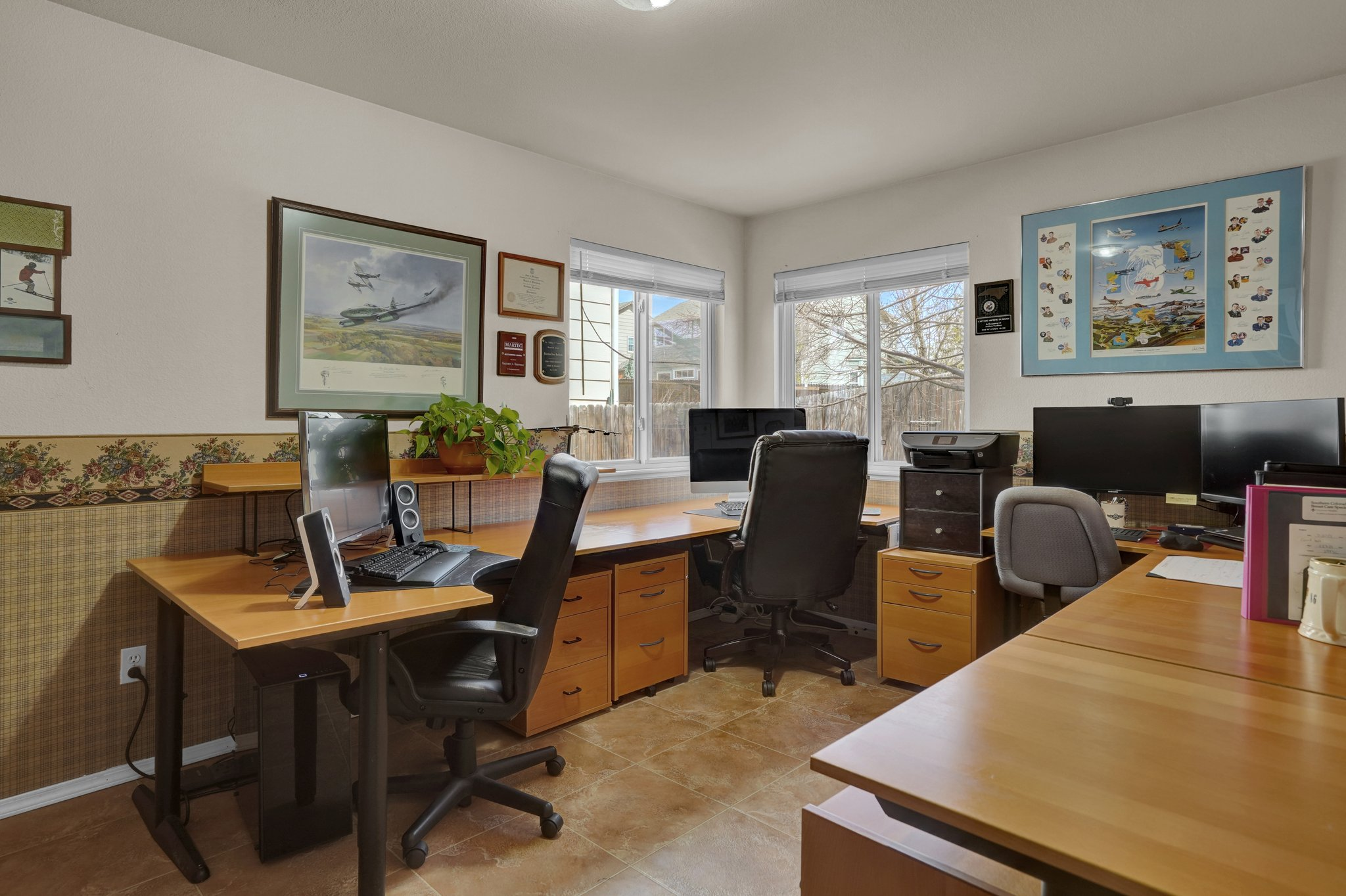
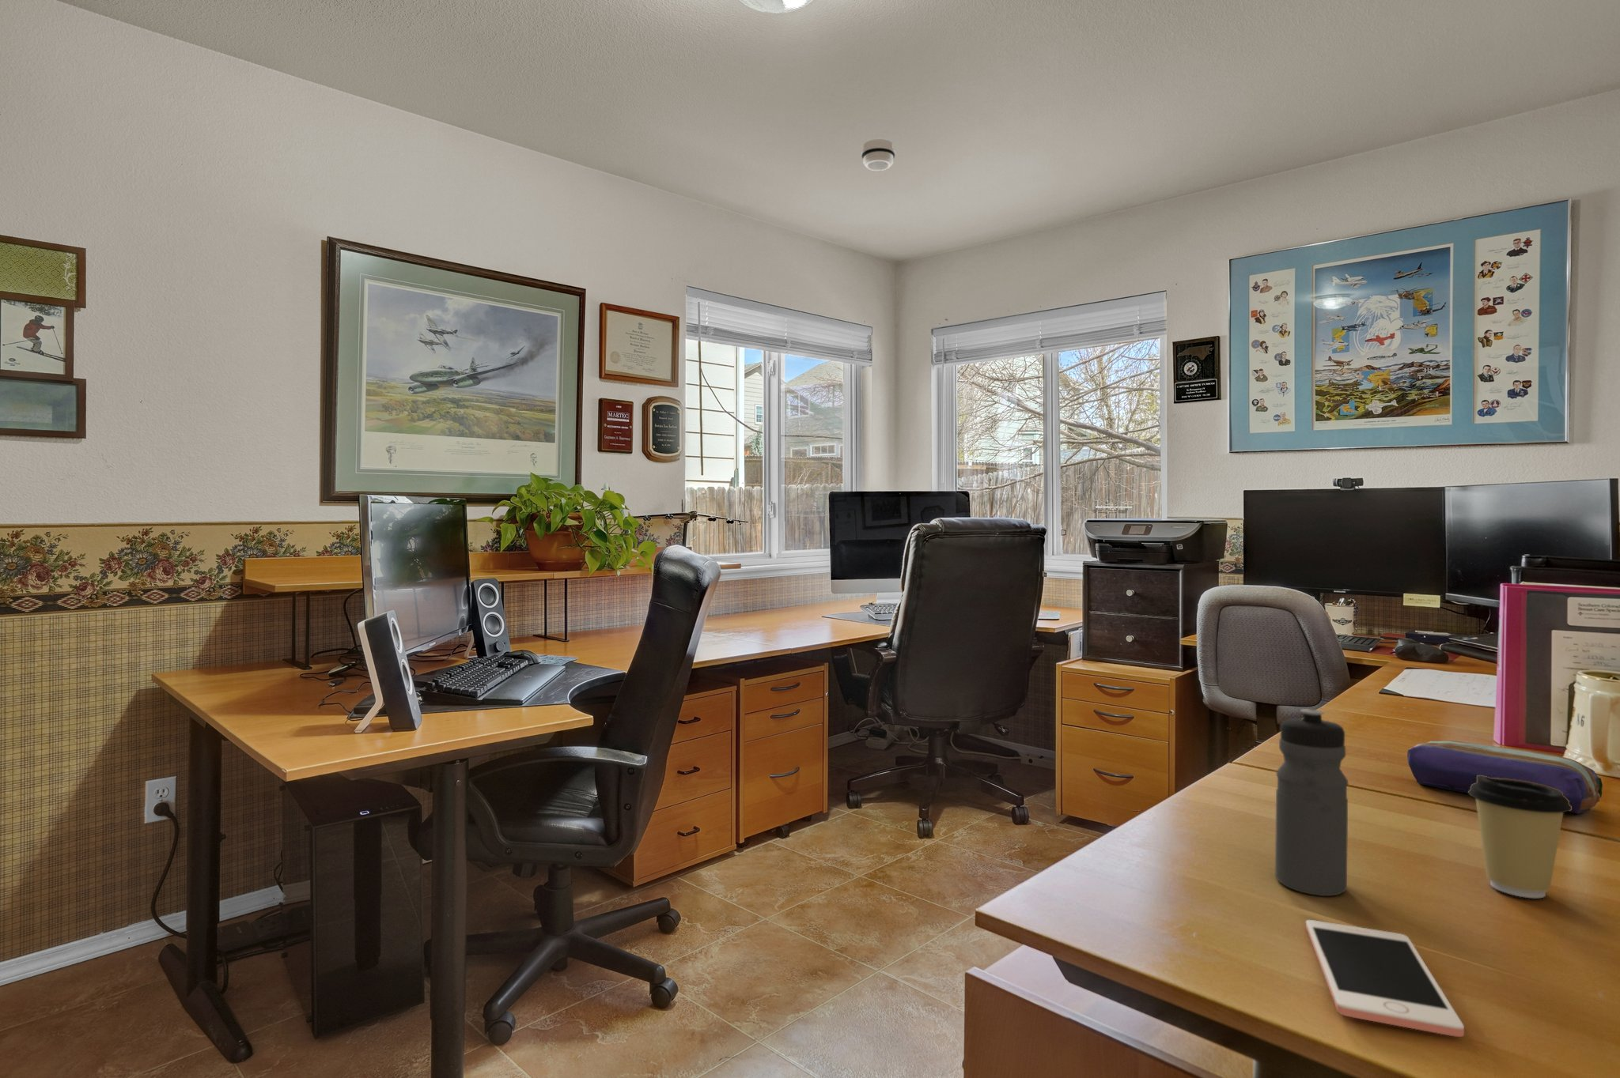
+ pencil case (1498, 774)
+ cell phone (1374, 971)
+ water bottle (1311, 796)
+ coffee cup (1518, 835)
+ smoke detector (879, 155)
